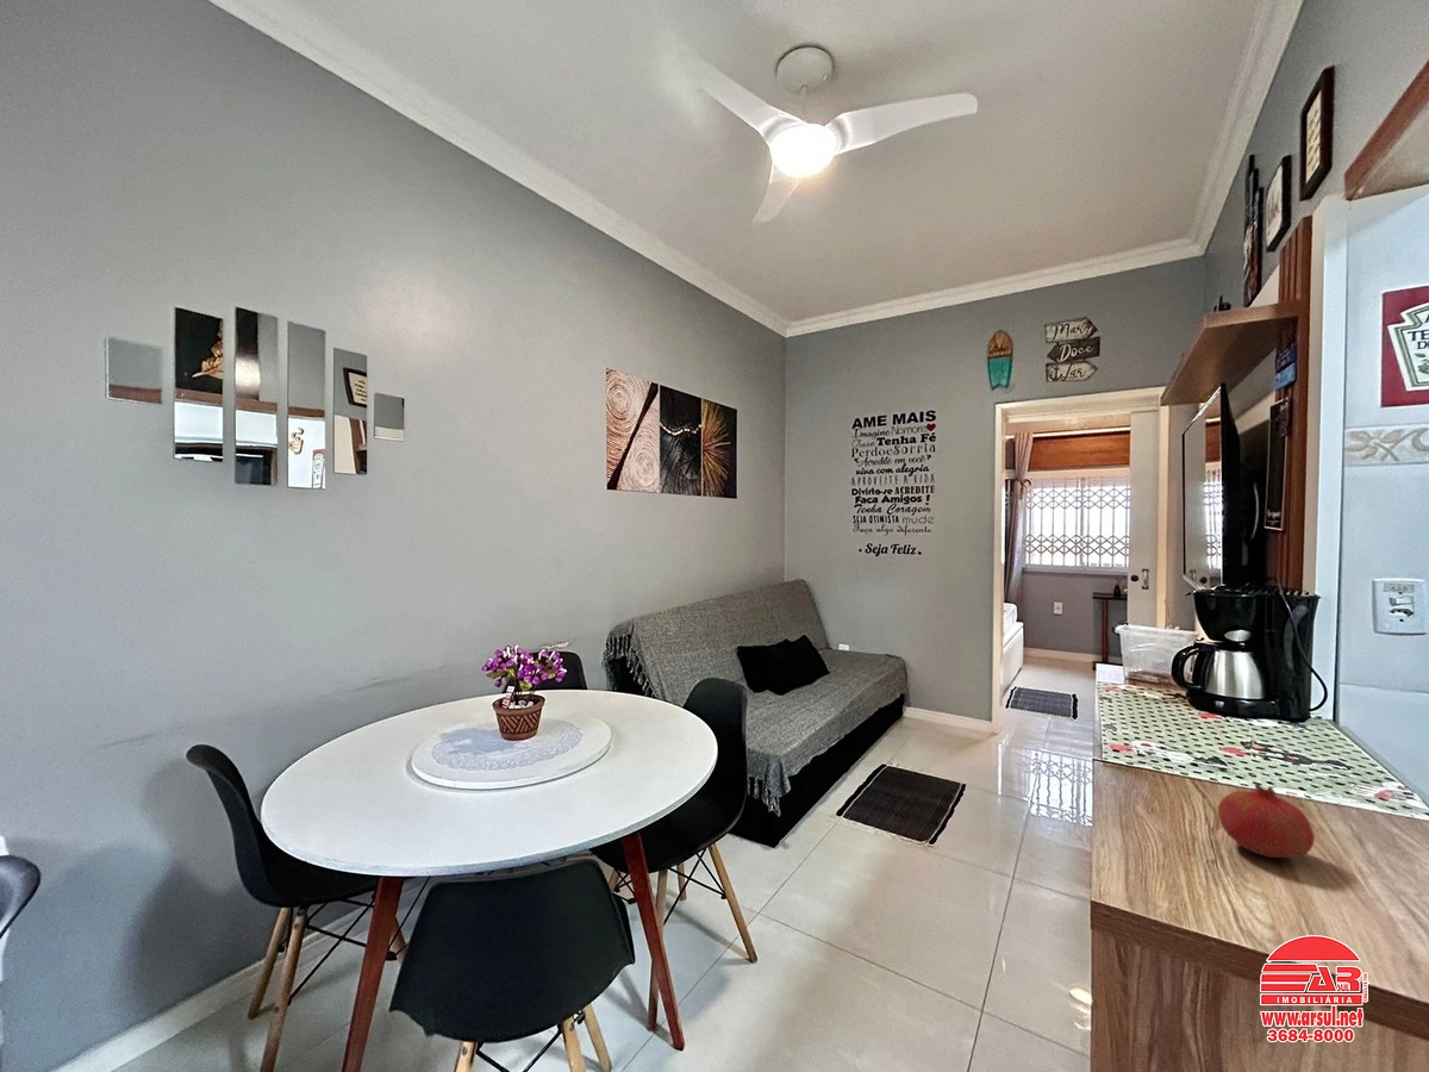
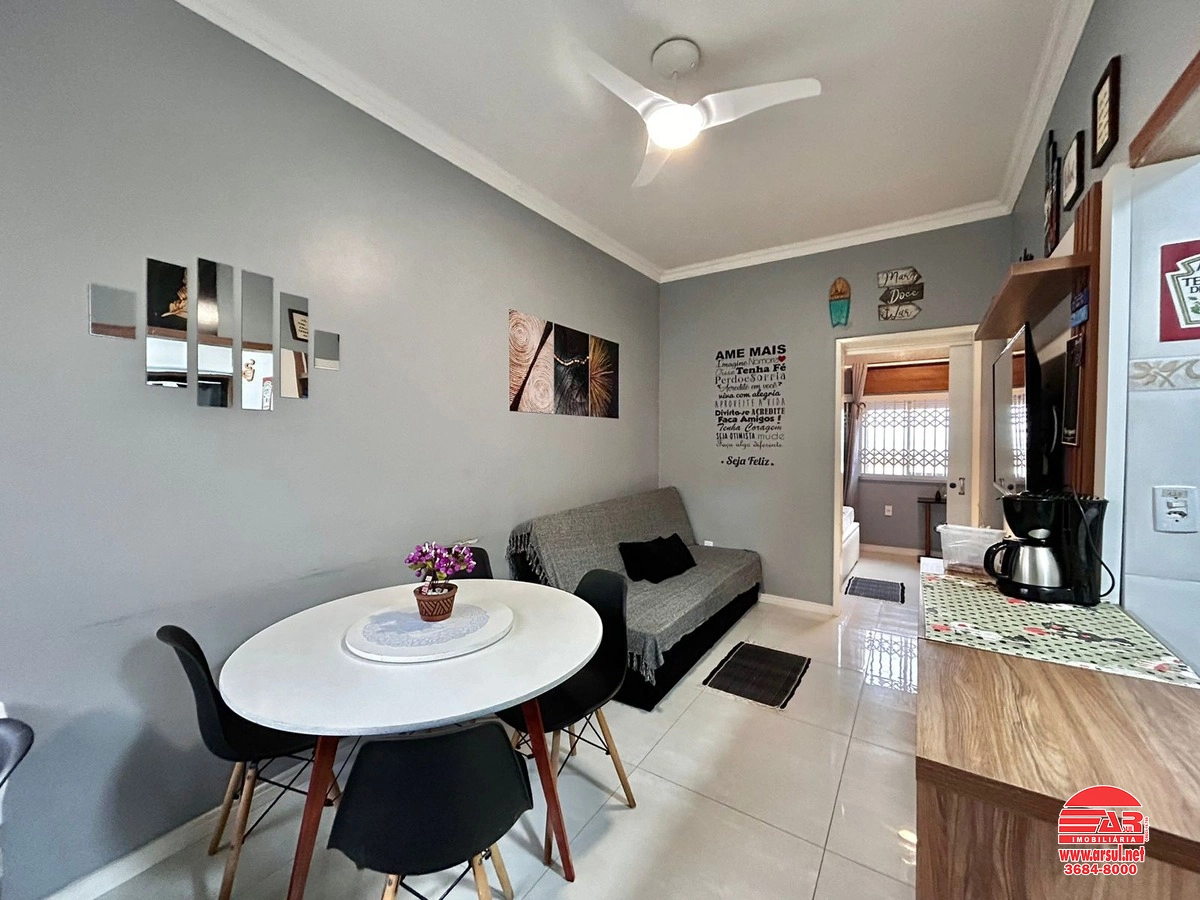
- fruit (1263, 817)
